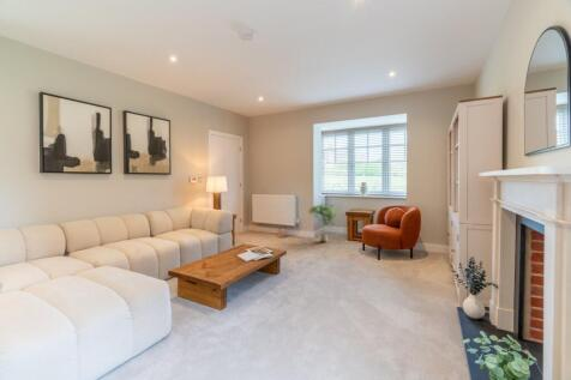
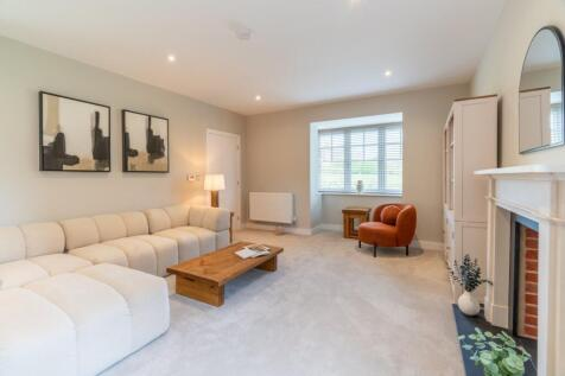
- potted plant (321, 221)
